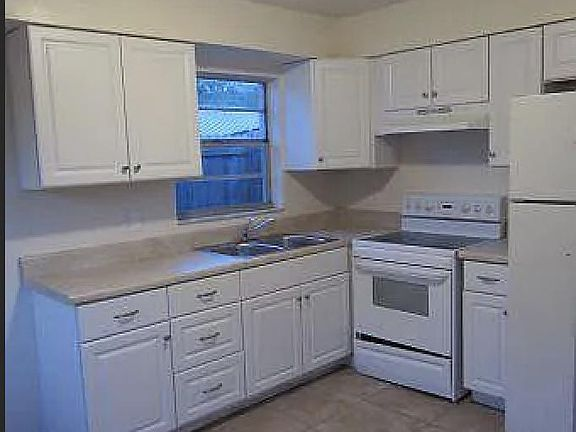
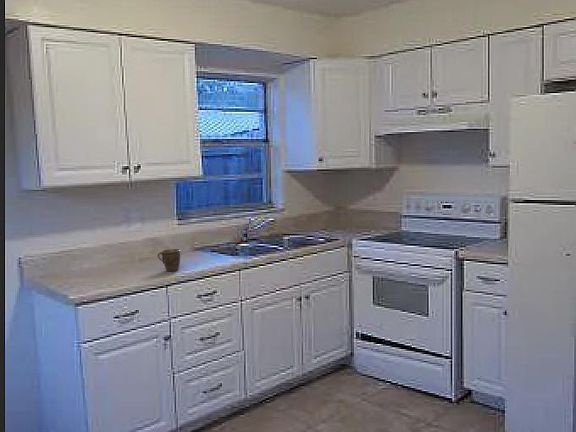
+ mug (169, 260)
